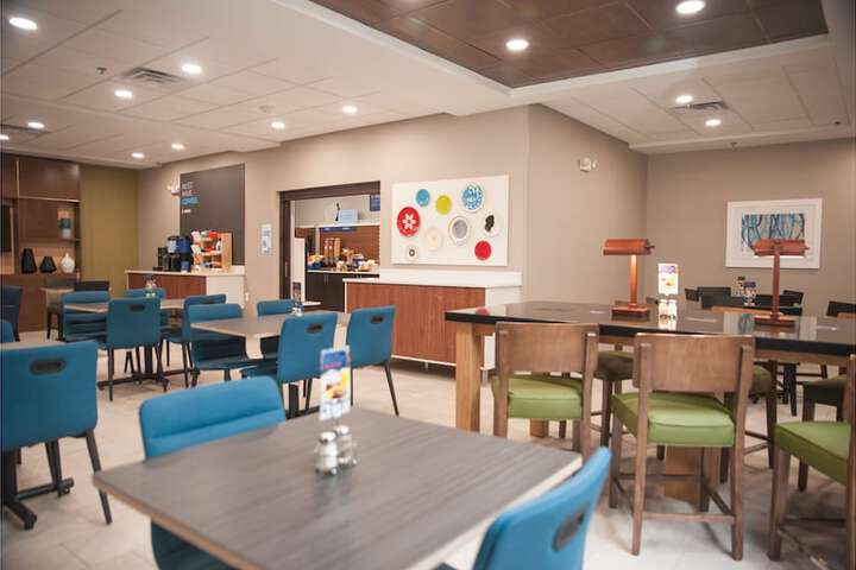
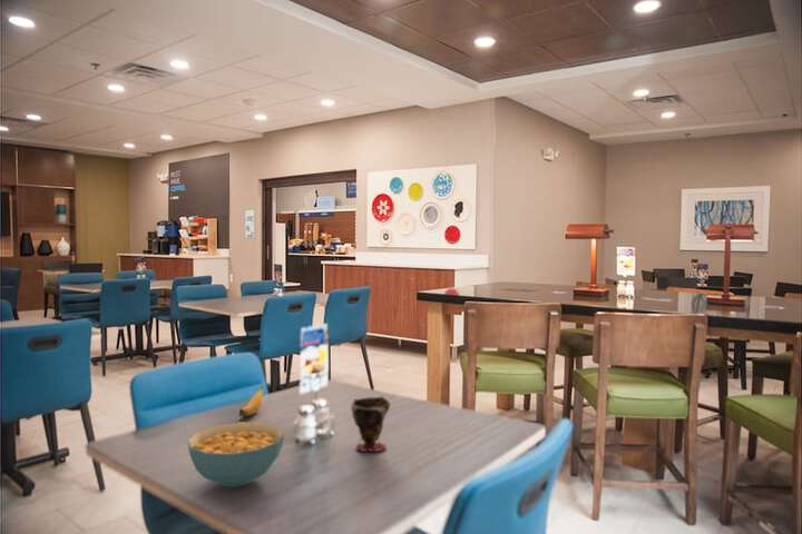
+ banana (252, 403)
+ cup (370, 424)
+ cereal bowl (236, 458)
